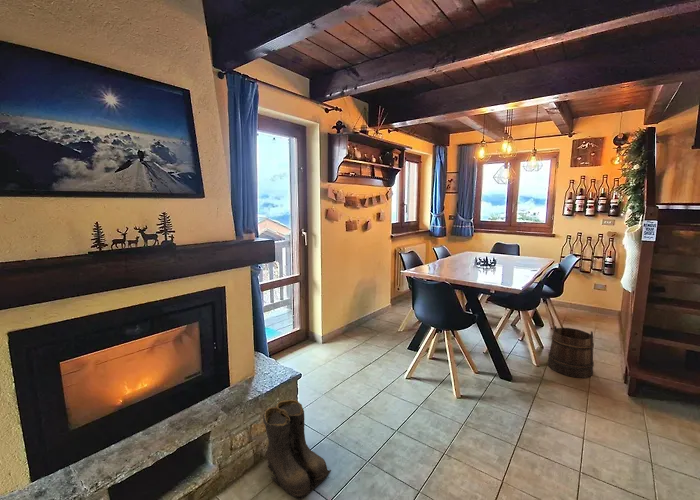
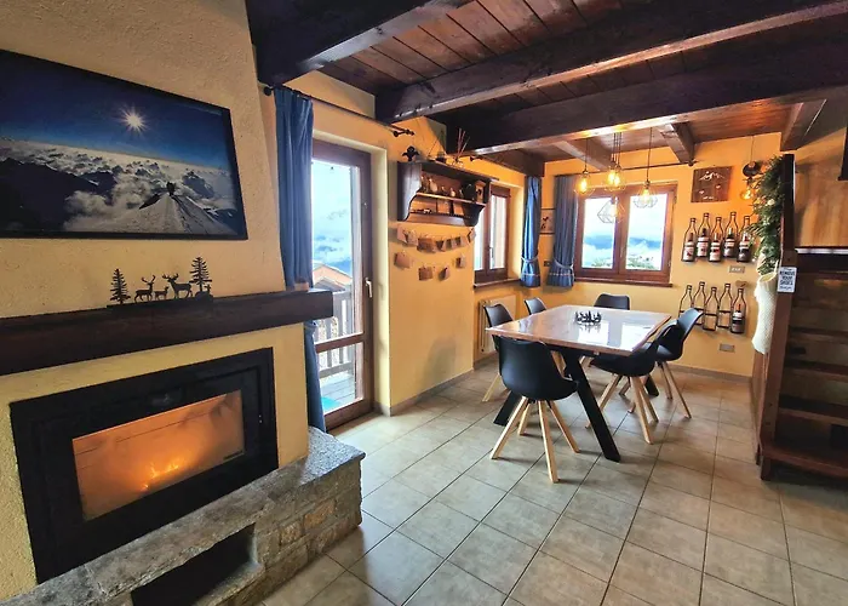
- bucket (571, 348)
- boots (294, 444)
